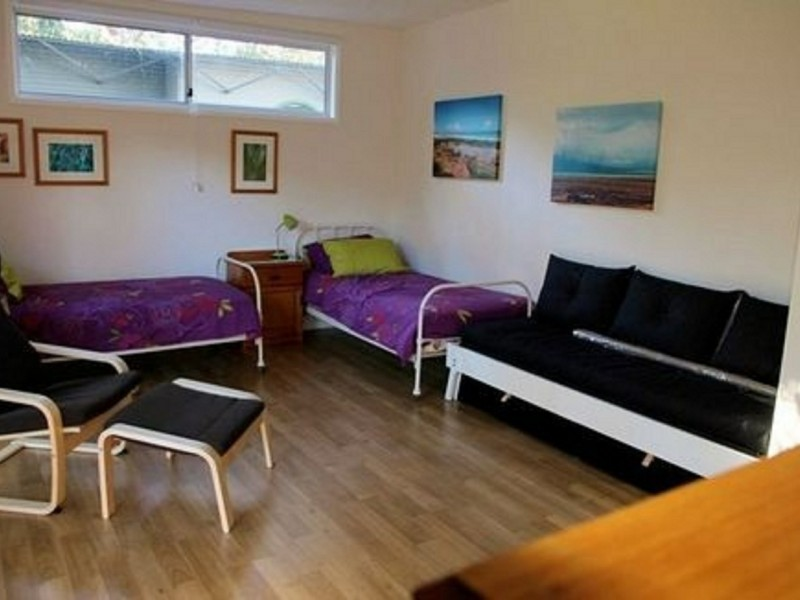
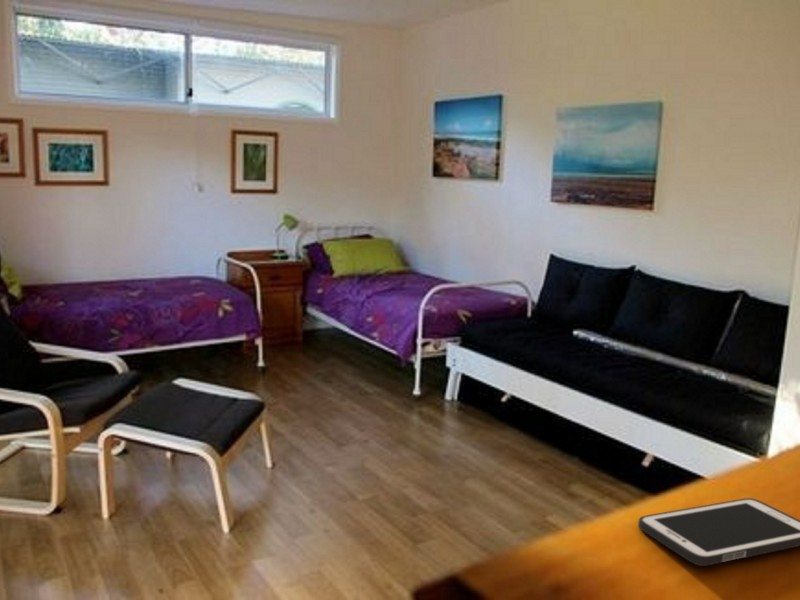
+ cell phone (728, 529)
